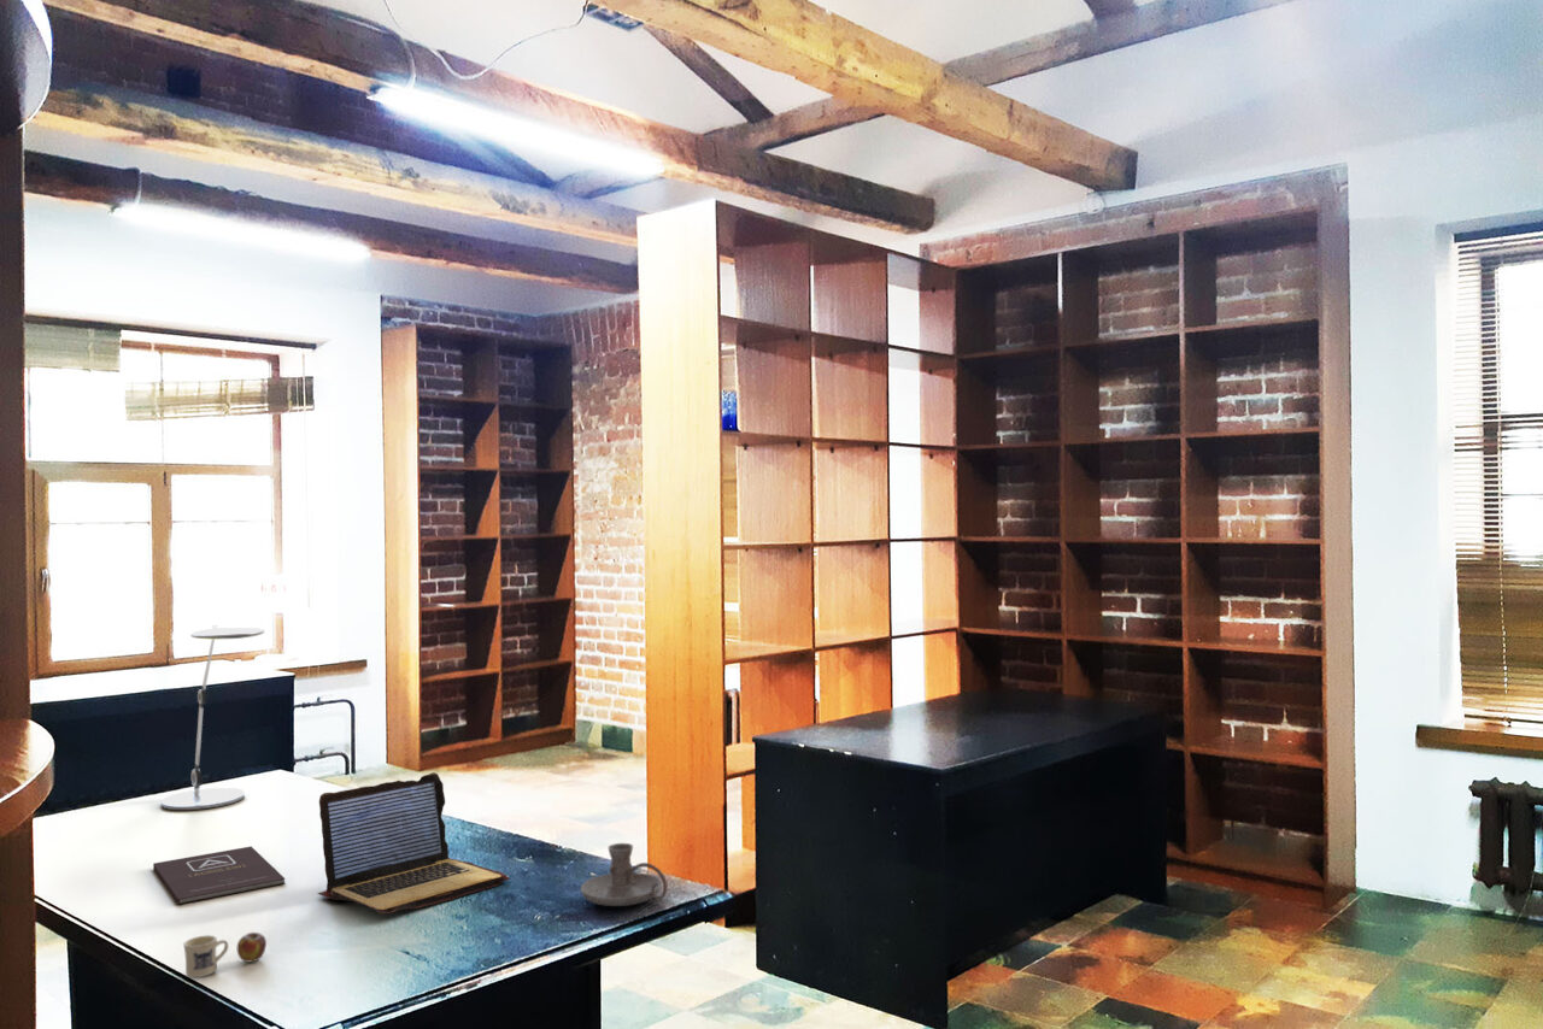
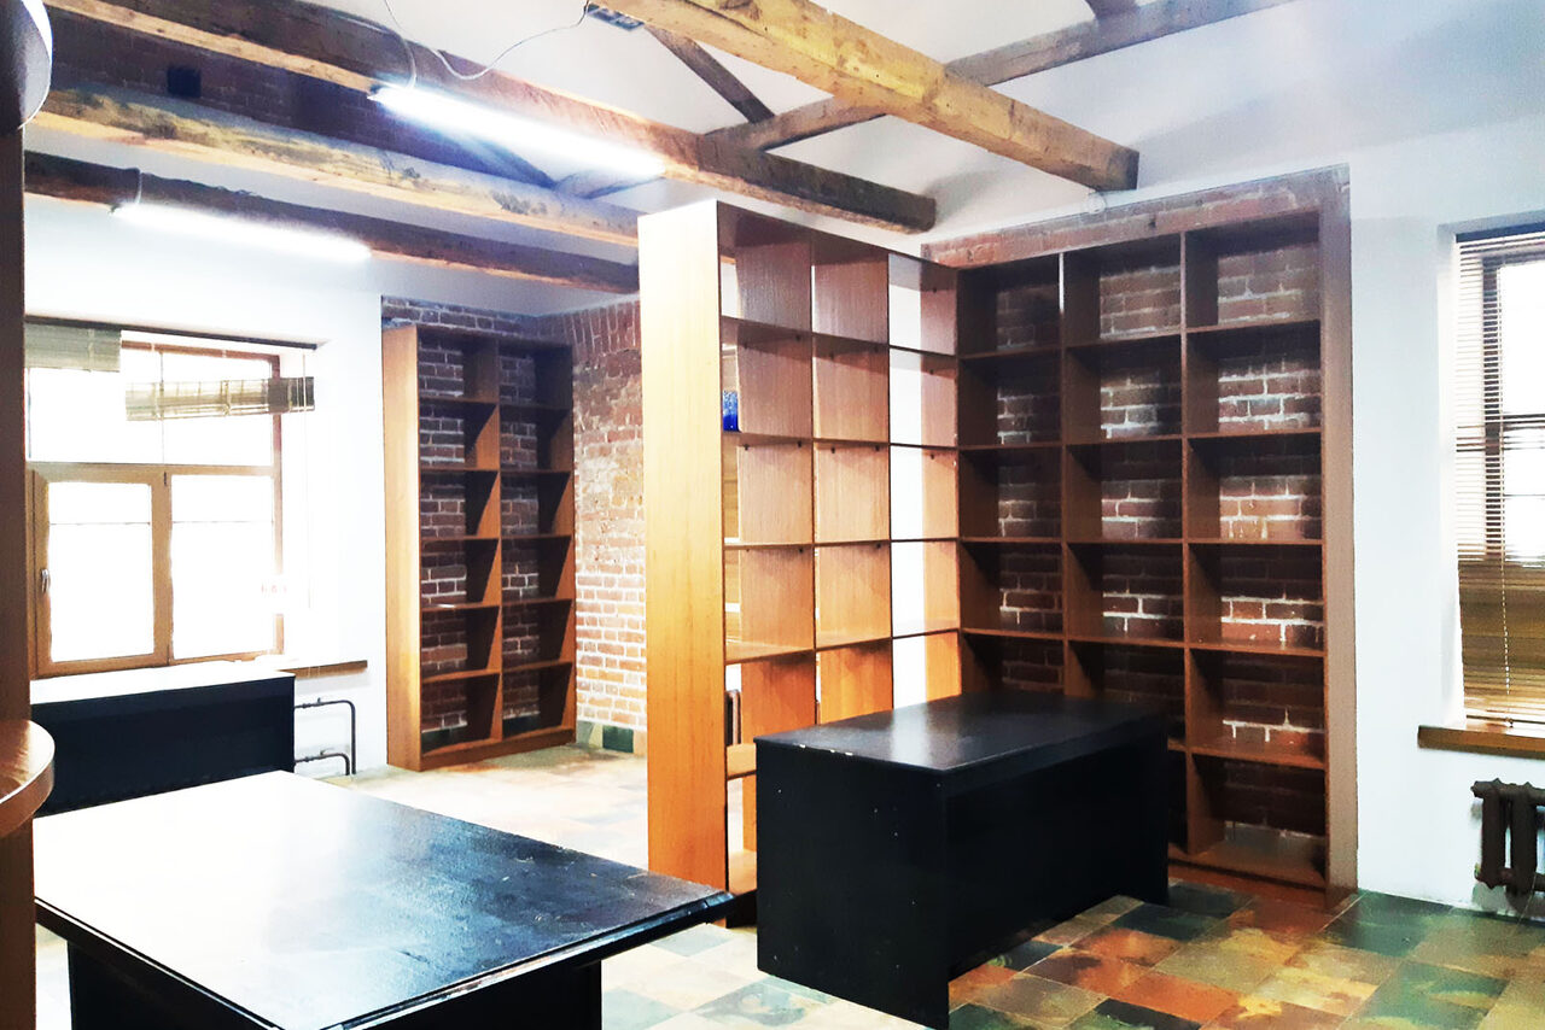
- candle holder (628, 874)
- laptop (413, 839)
- book (217, 872)
- mug (225, 949)
- desk lamp (201, 716)
